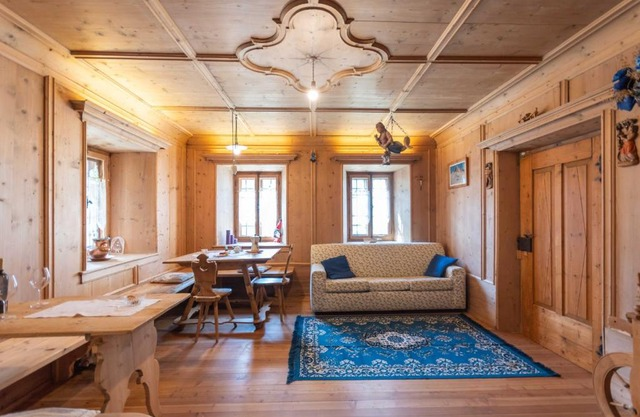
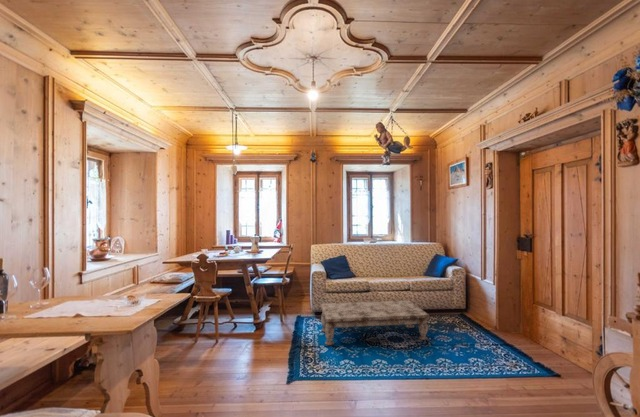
+ coffee table (372, 321)
